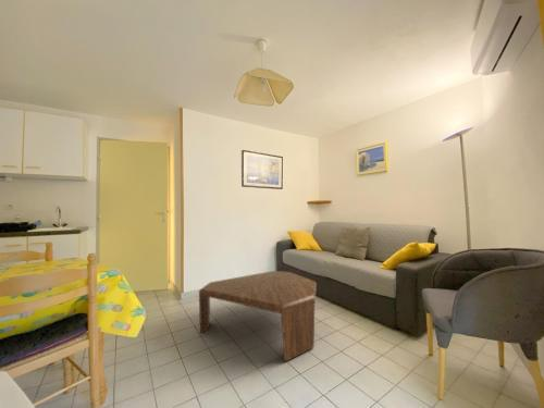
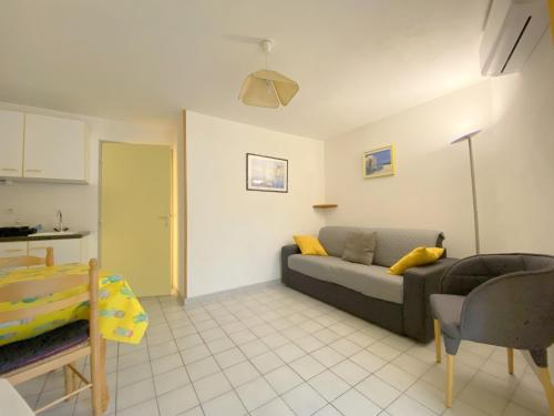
- coffee table (260, 306)
